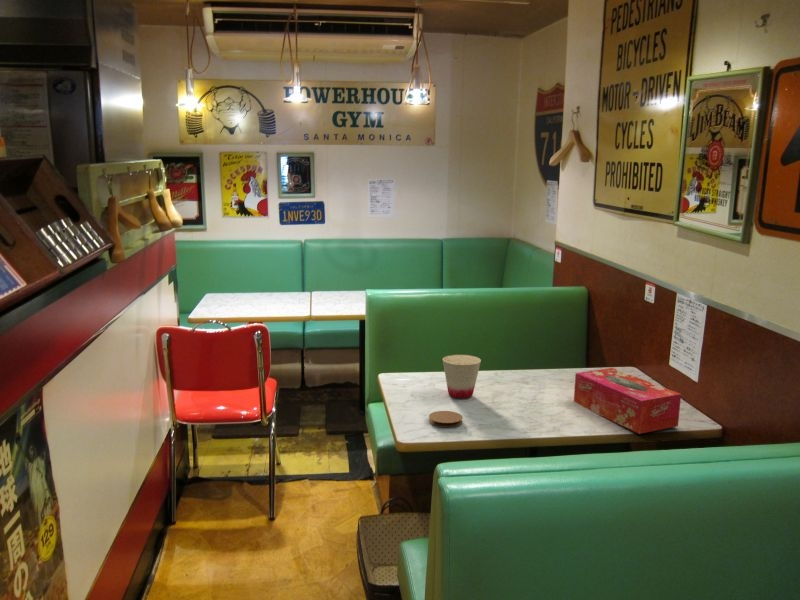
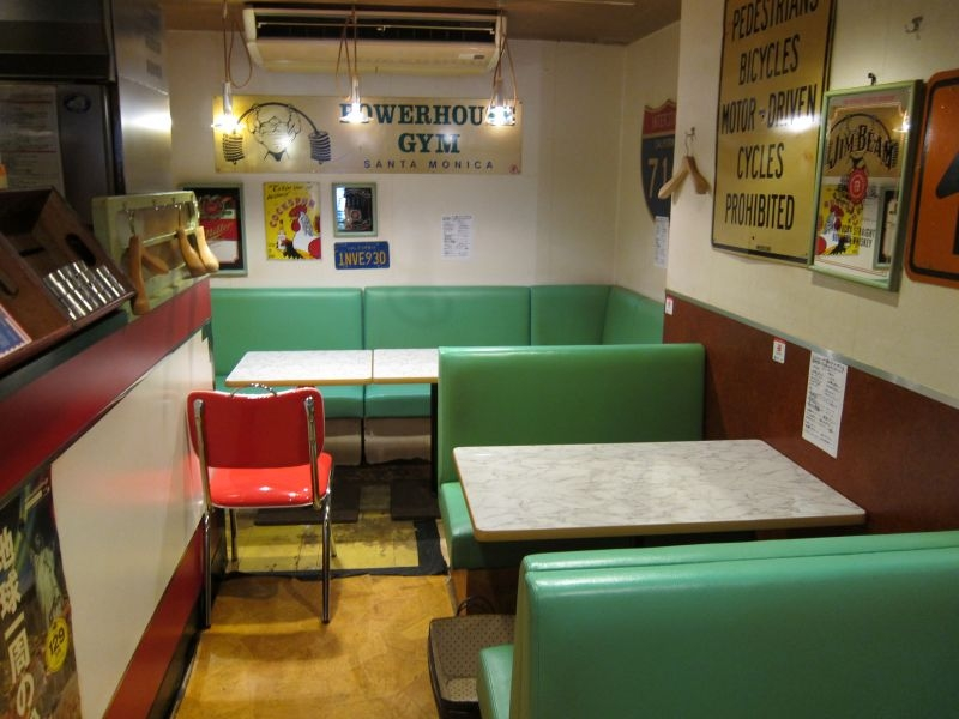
- tissue box (624, 398)
- coaster (445, 418)
- cup (461, 377)
